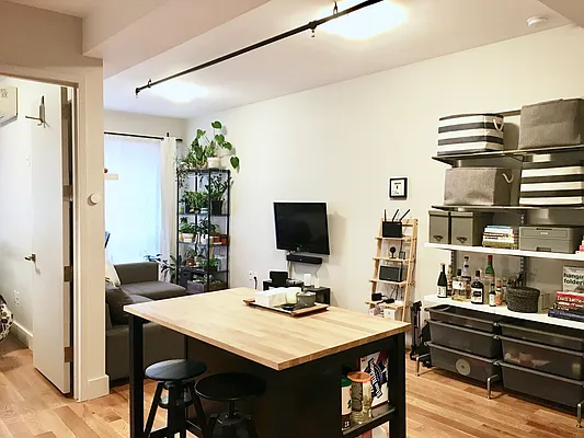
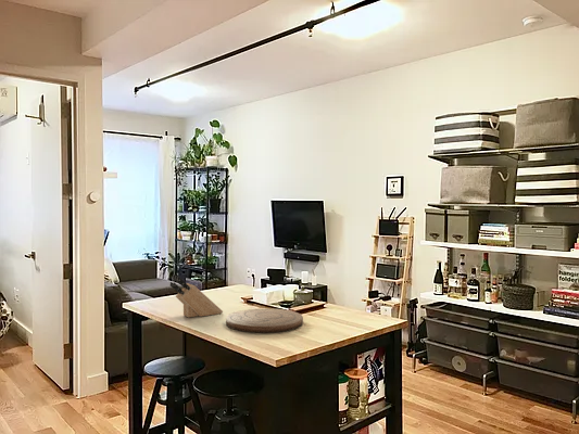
+ cutting board (264, 319)
+ knife block (196, 294)
